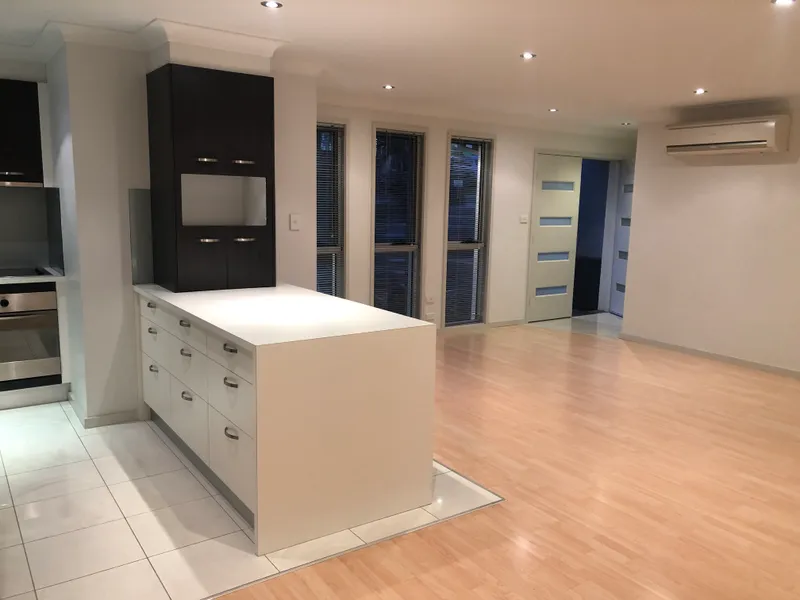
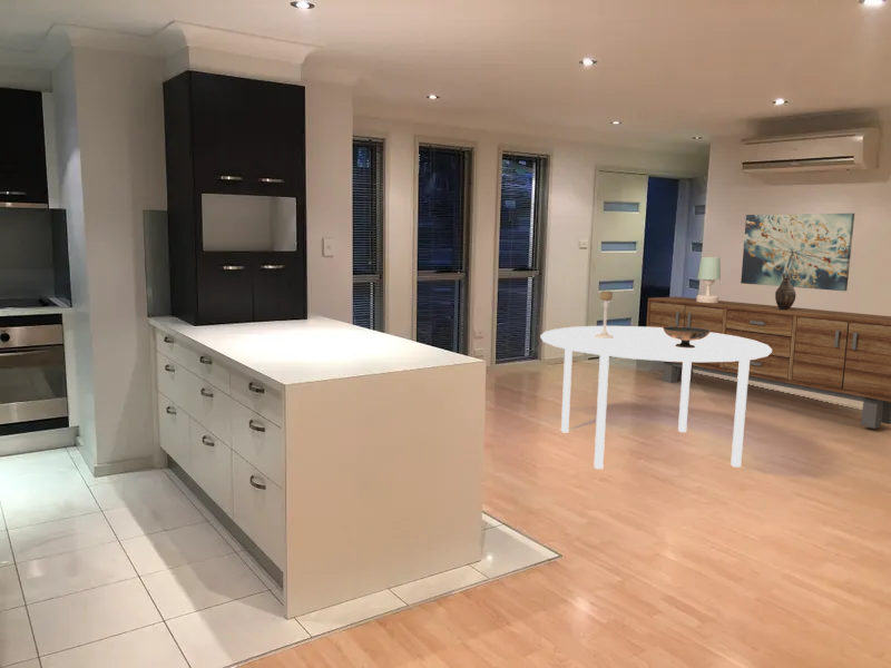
+ decorative vase (785, 291)
+ decorative bowl (685, 337)
+ dining table (681, 394)
+ candle holder (605, 314)
+ table lamp (708, 278)
+ sideboard (768, 354)
+ wall art (793, 250)
